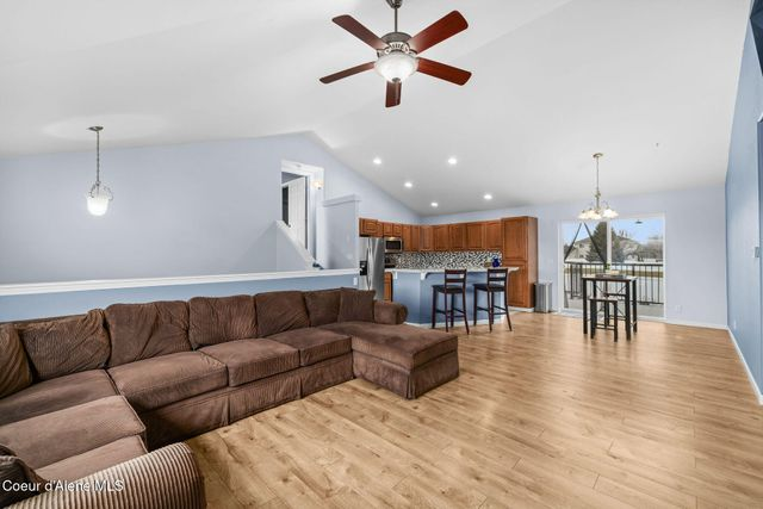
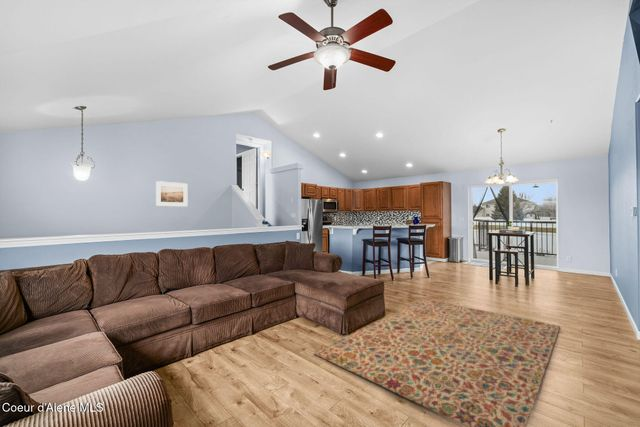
+ rug (448, 338)
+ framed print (172, 194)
